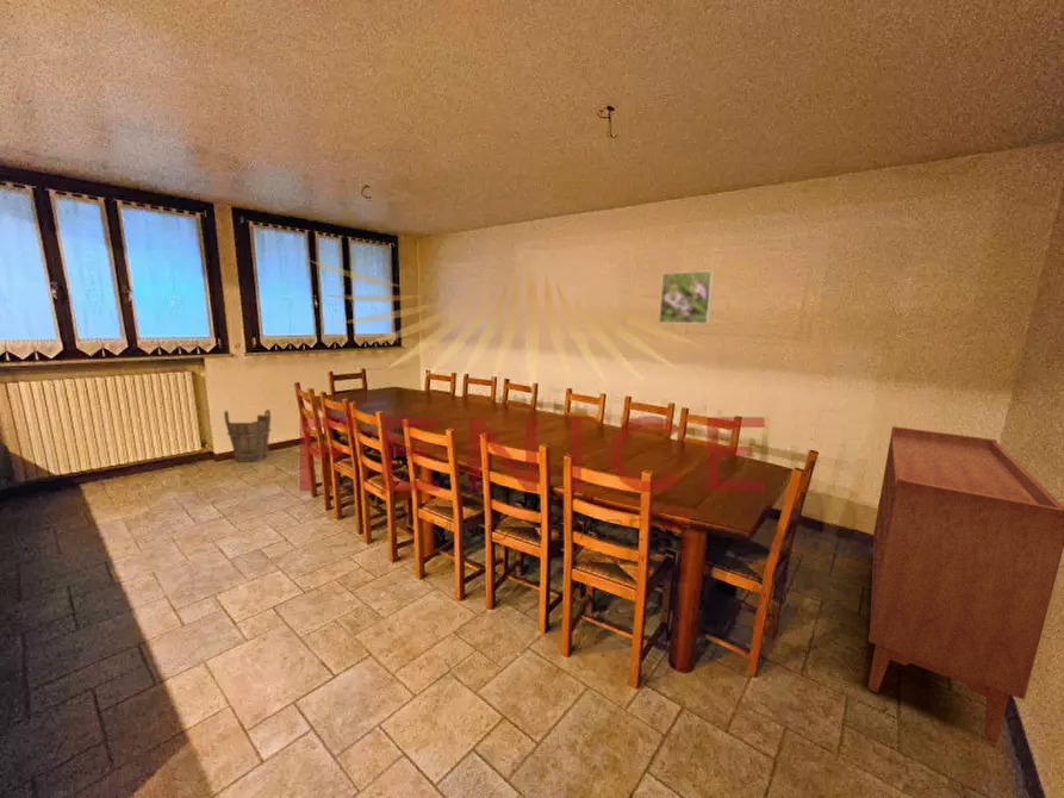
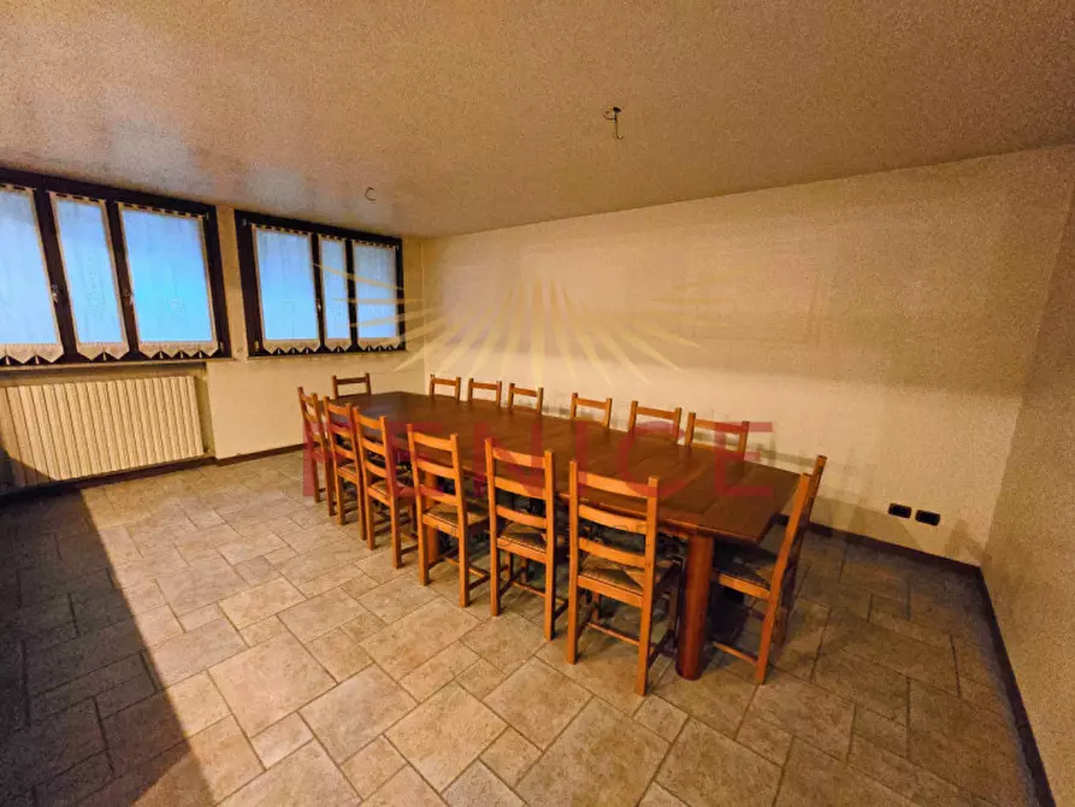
- bucket (249, 434)
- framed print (684, 298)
- sideboard (935, 548)
